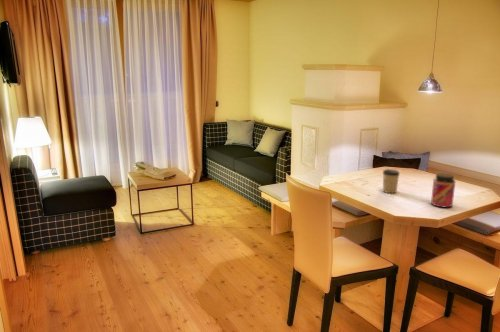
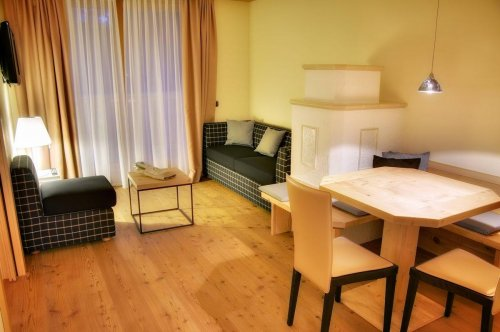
- jar (443, 190)
- cup (390, 181)
